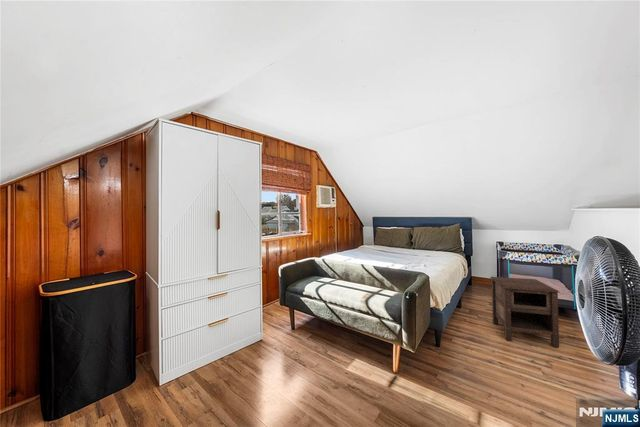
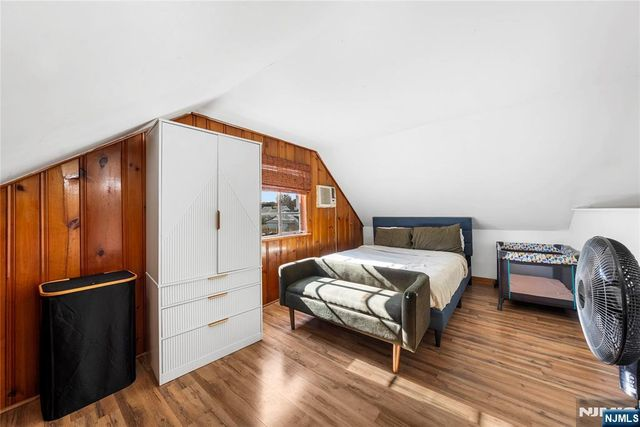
- nightstand (521, 308)
